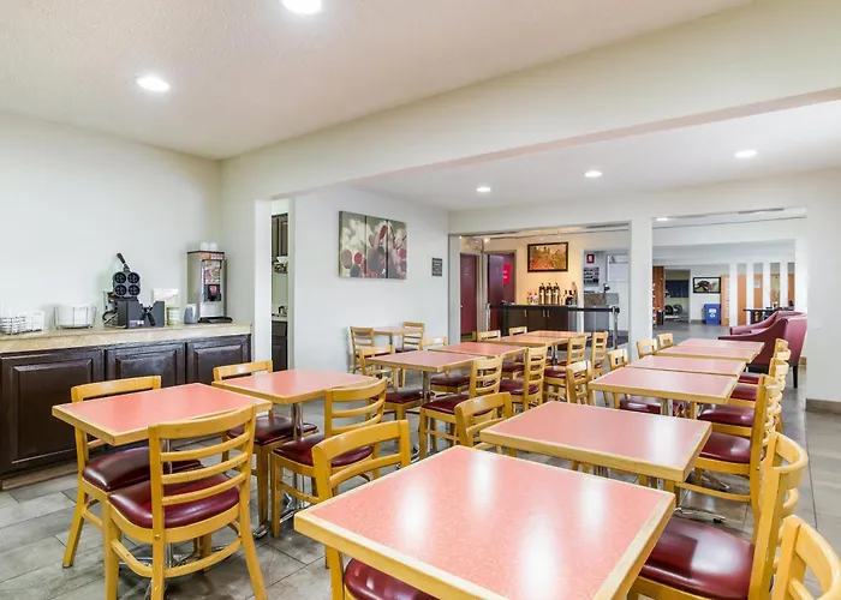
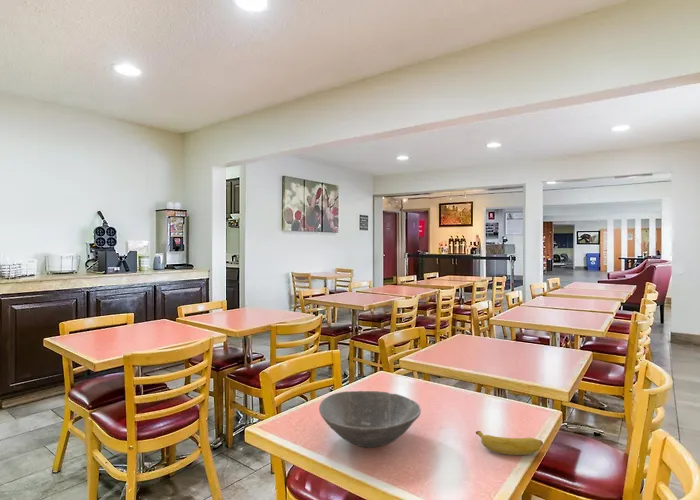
+ bowl (369, 423)
+ banana (510, 441)
